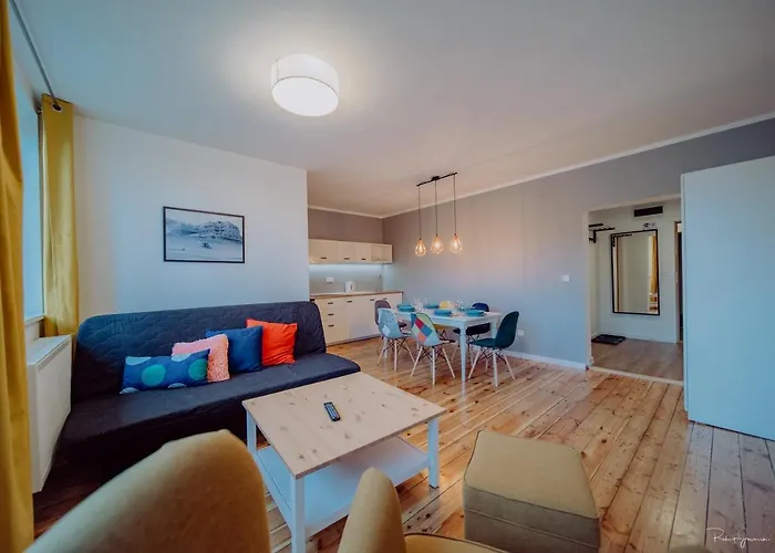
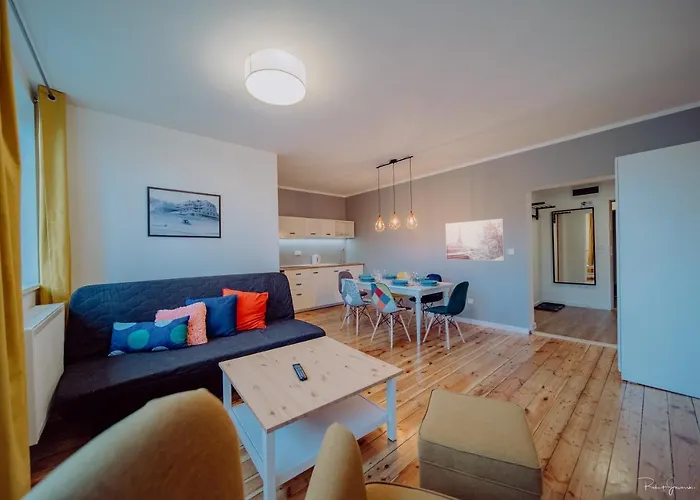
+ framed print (472, 240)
